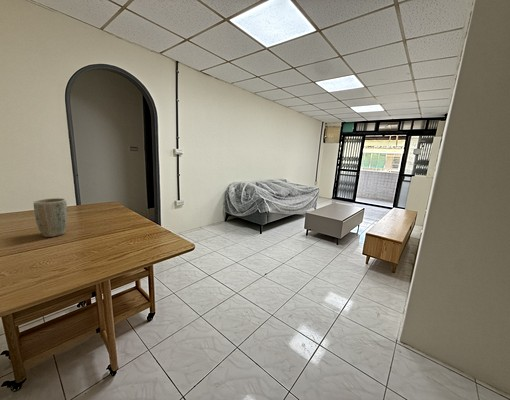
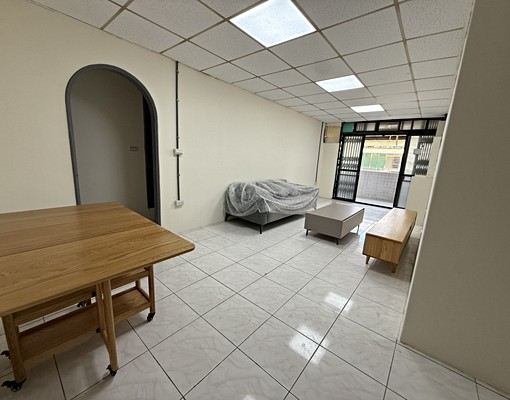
- plant pot (52, 217)
